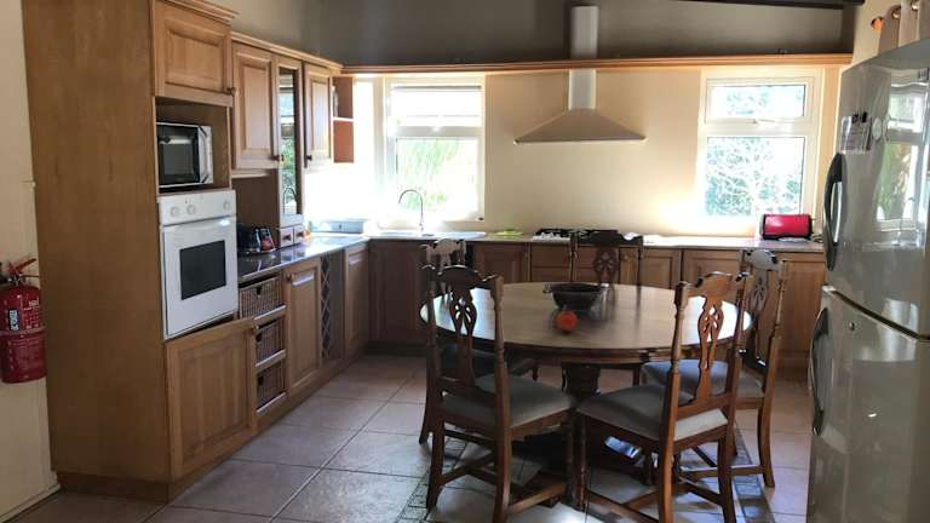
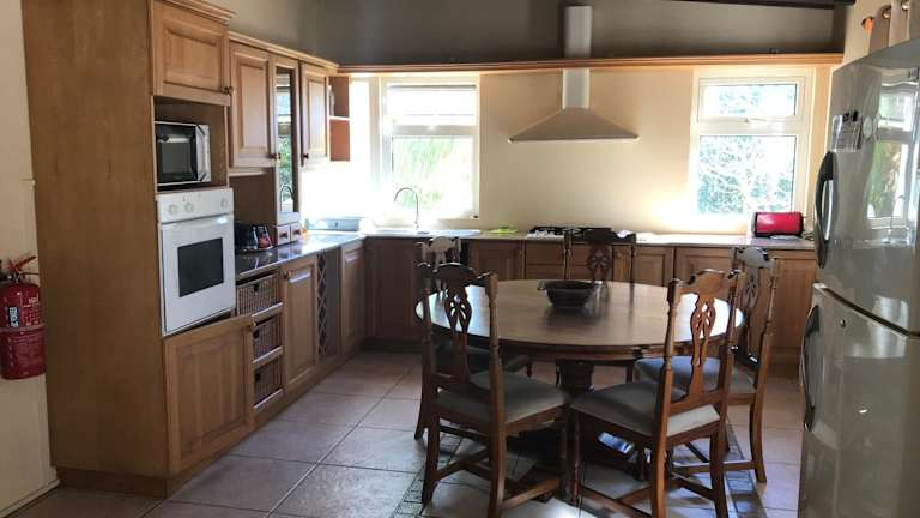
- fruit (566, 318)
